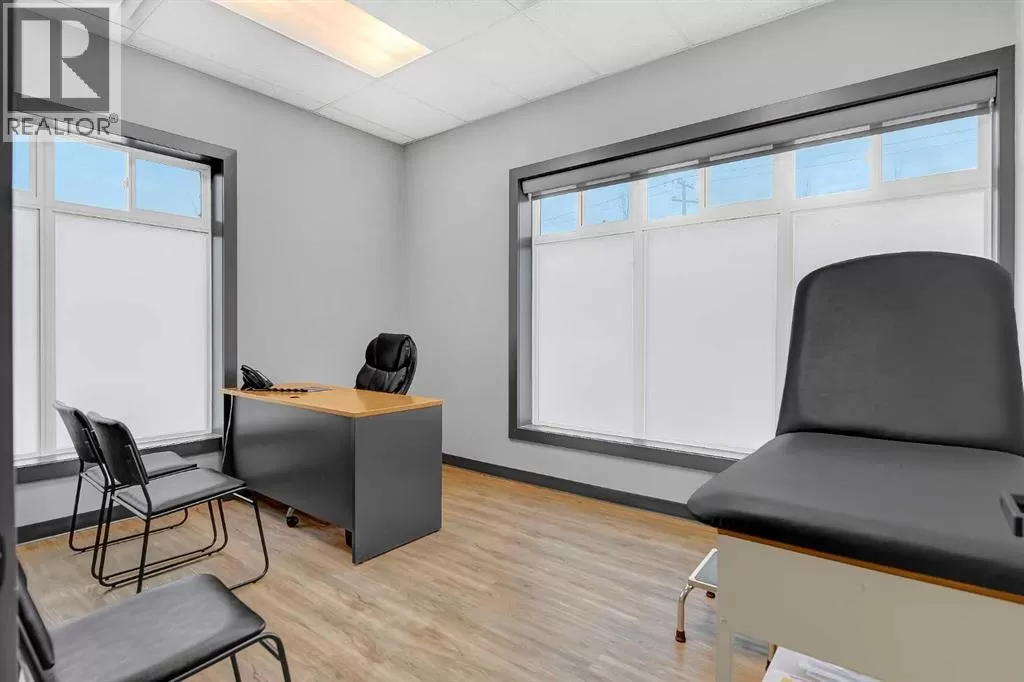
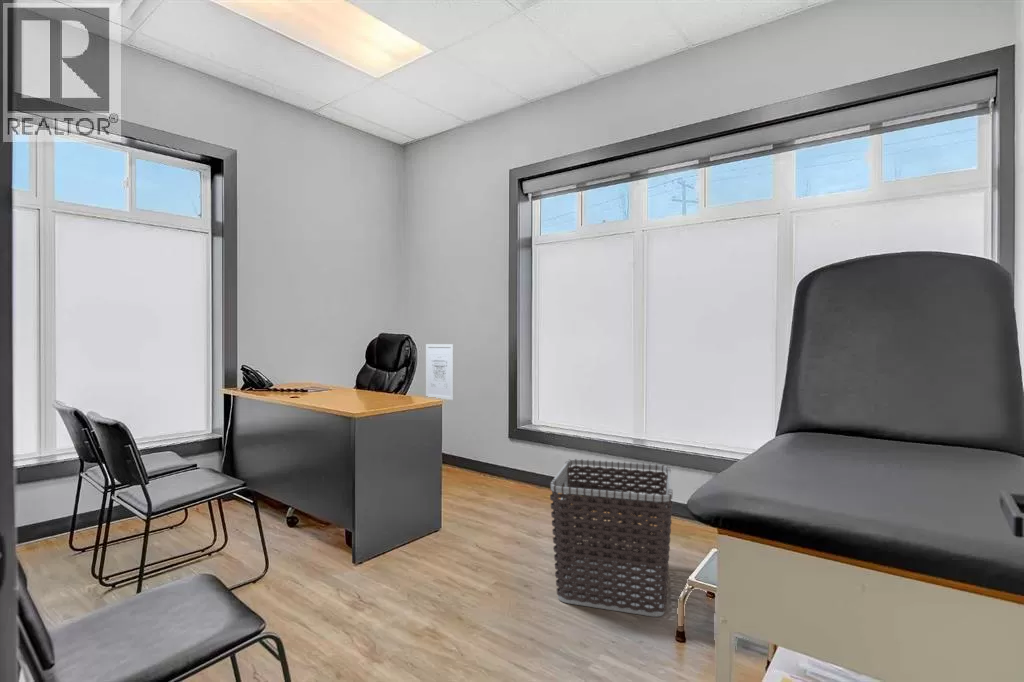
+ clothes hamper (613, 529)
+ wall art (439, 371)
